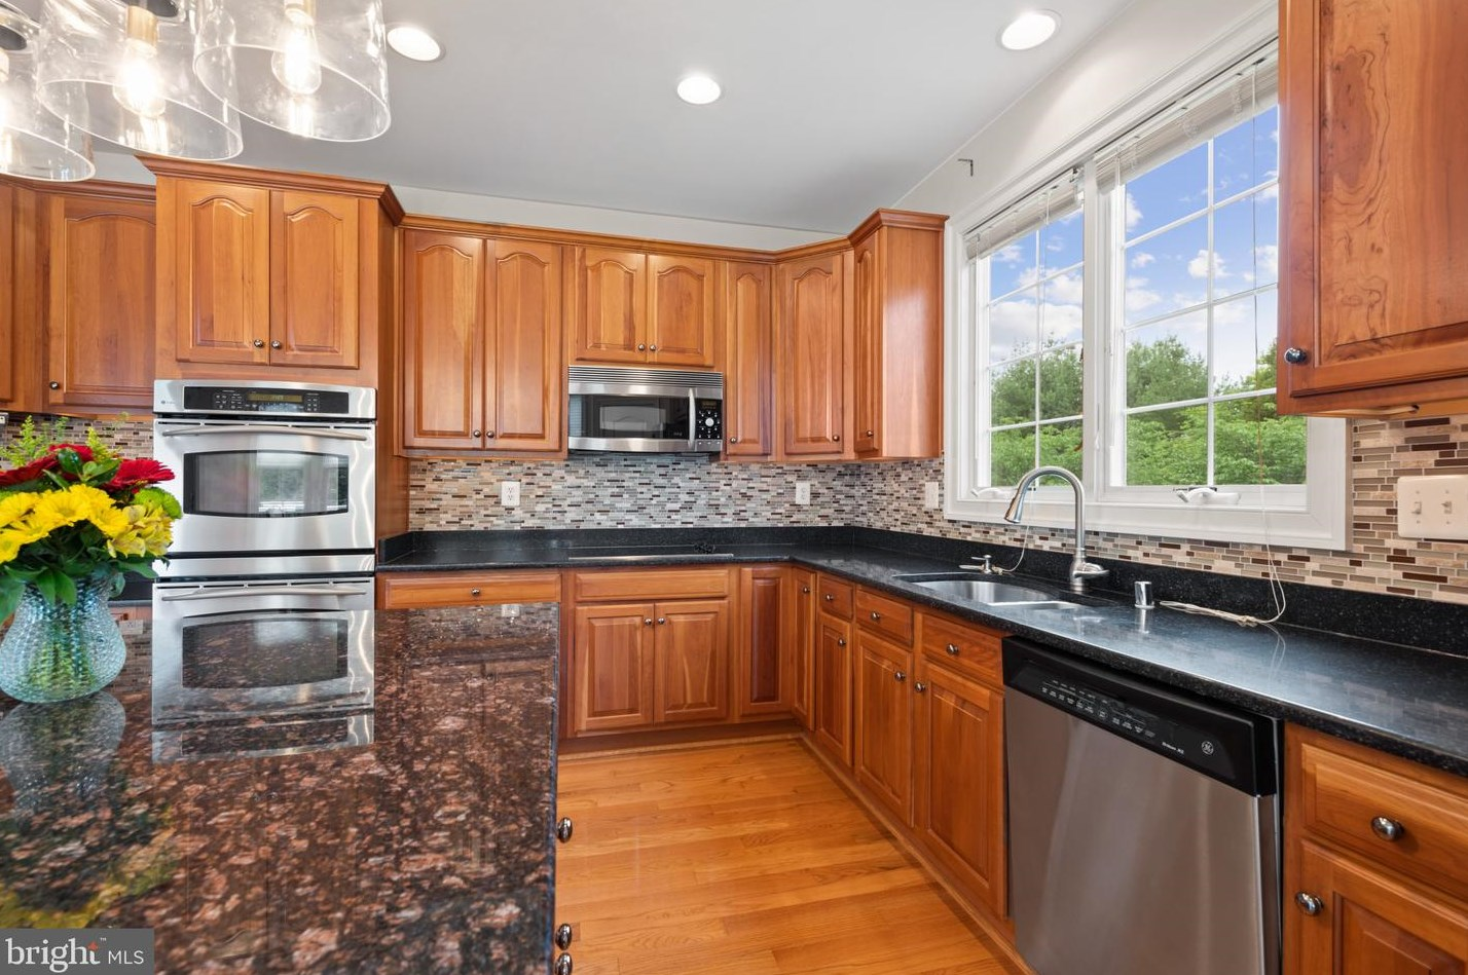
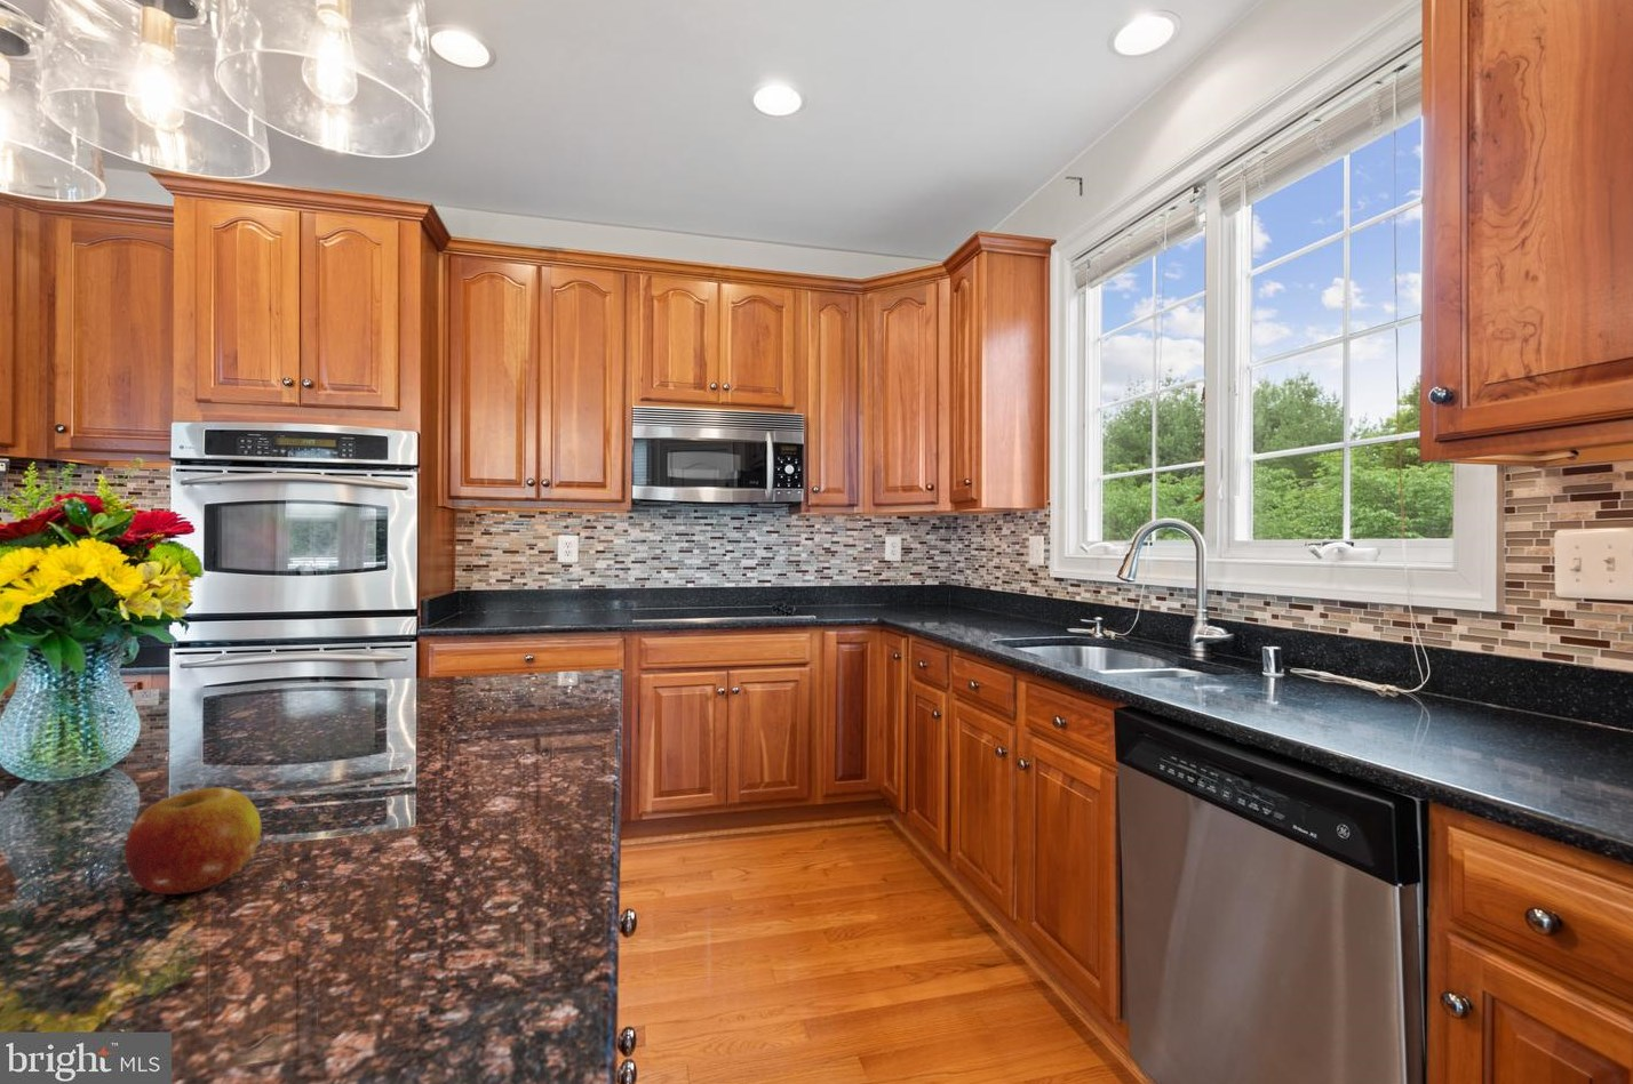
+ fruit (195, 838)
